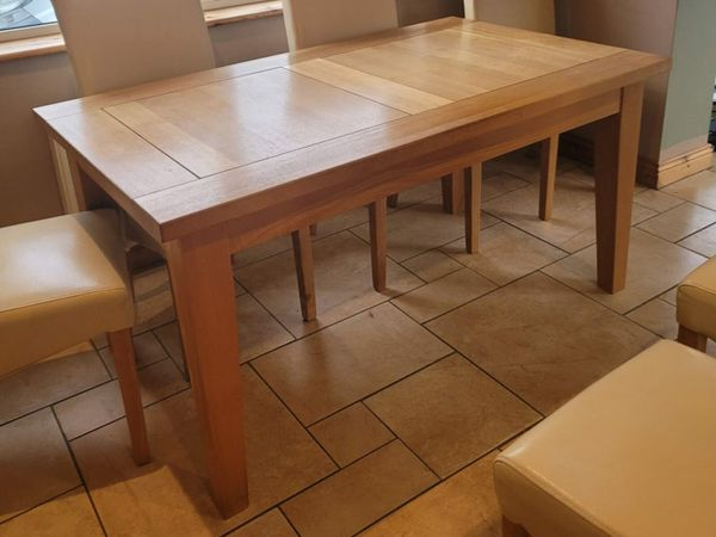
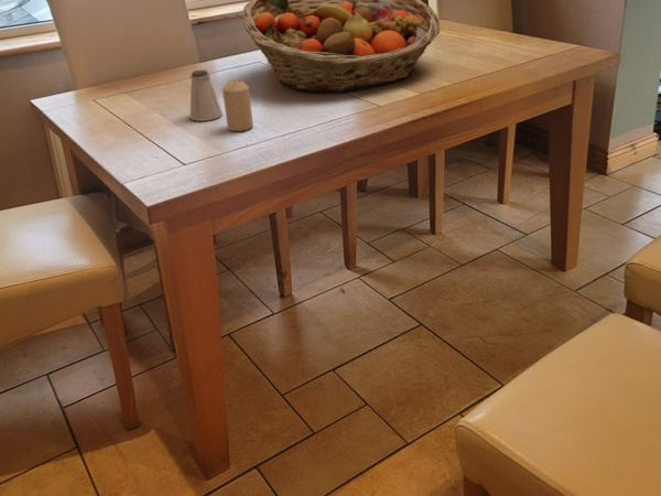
+ fruit basket (342, 33)
+ saltshaker (203, 94)
+ candle (237, 104)
